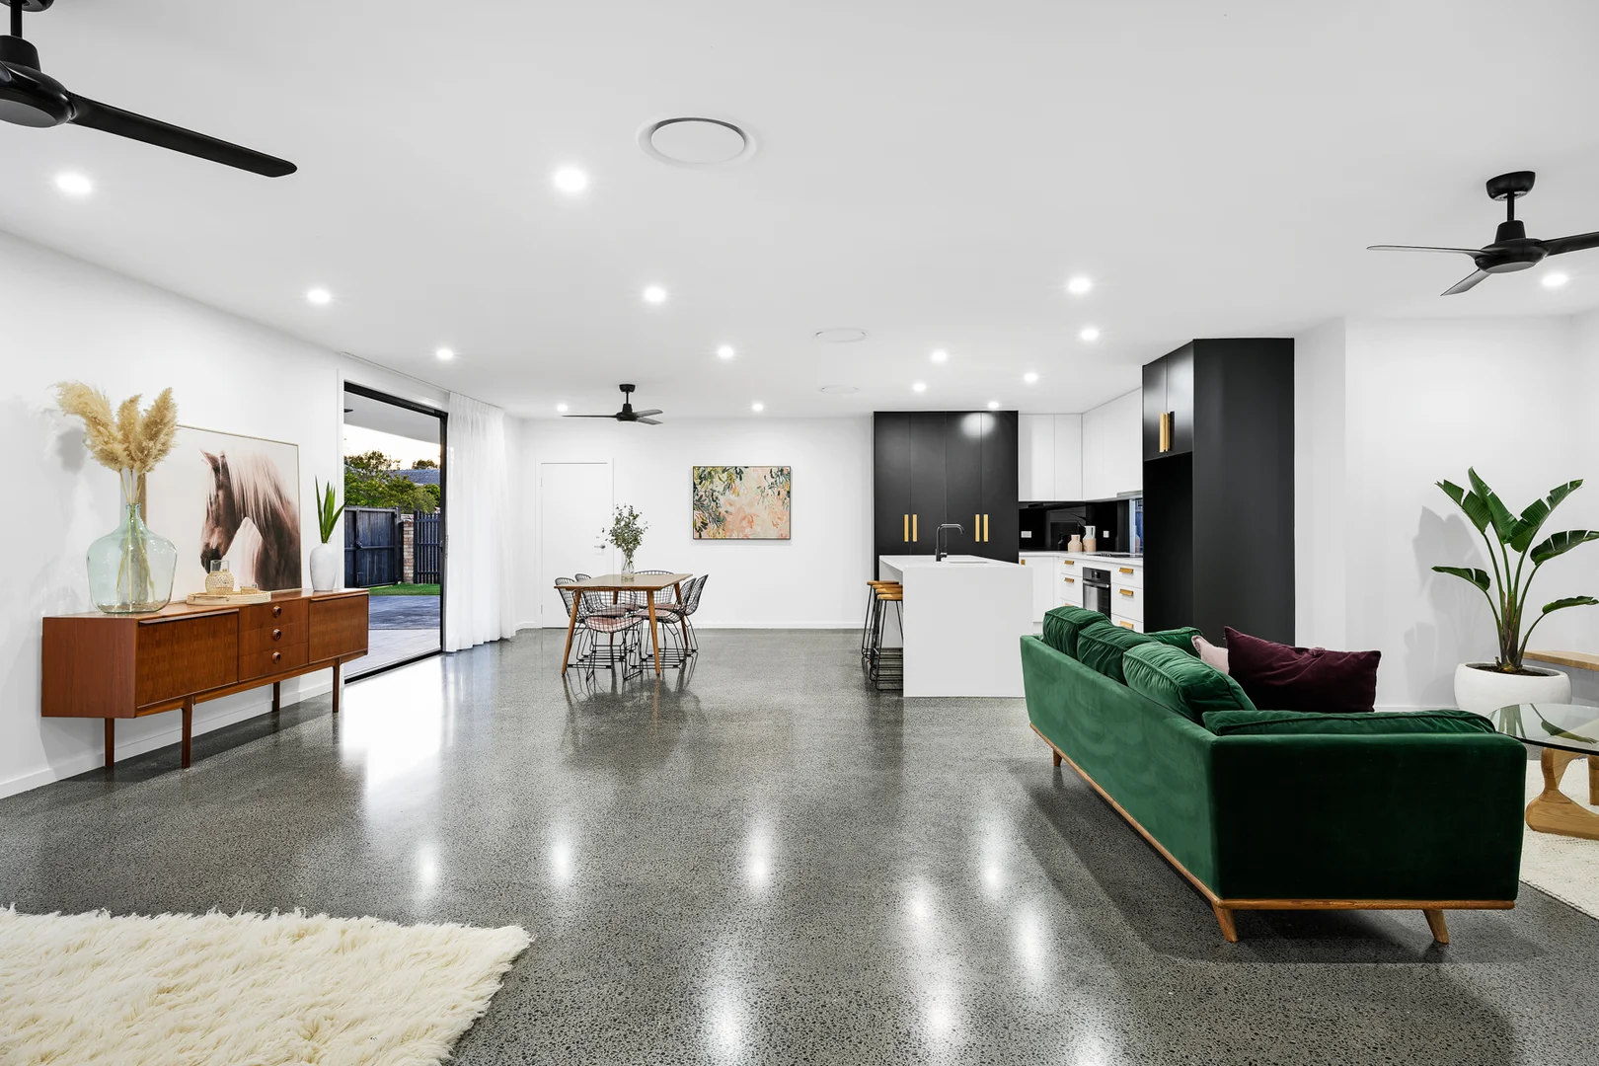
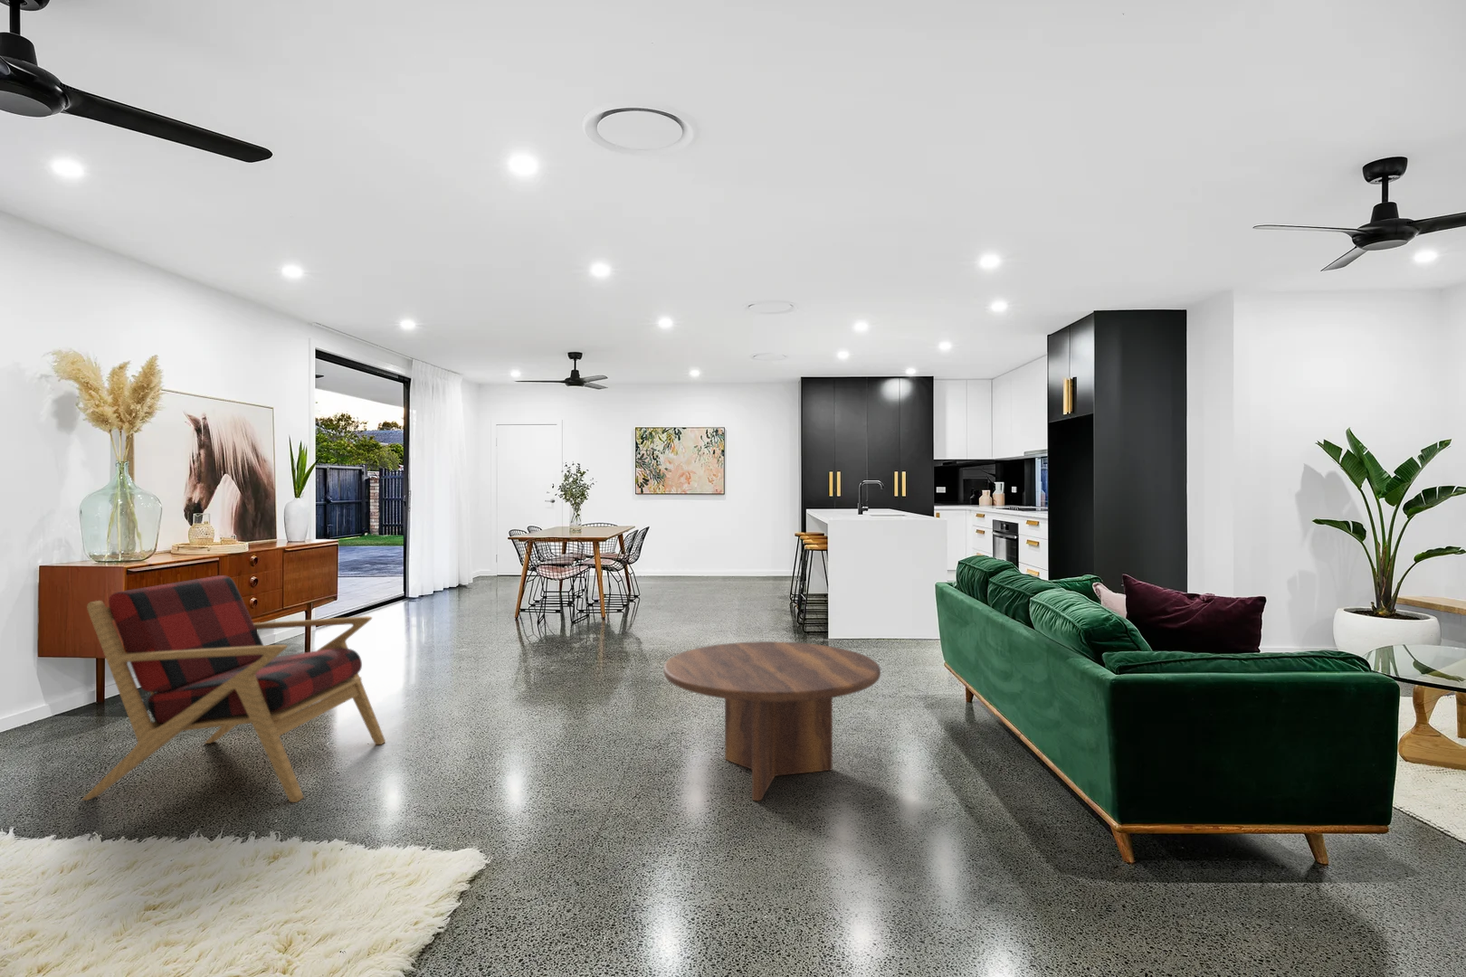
+ coffee table (771, 719)
+ armchair (249, 675)
